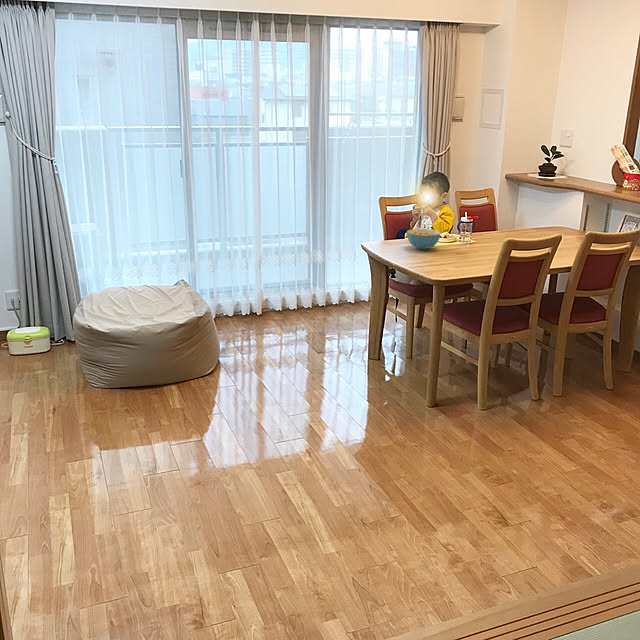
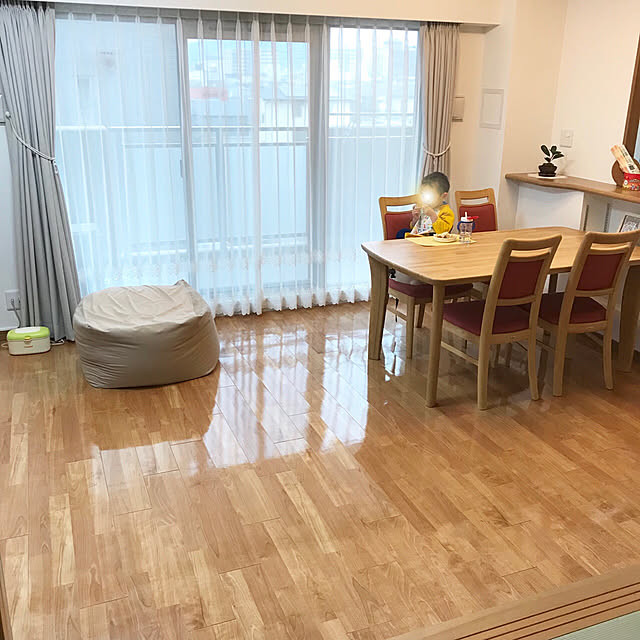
- cereal bowl (423, 240)
